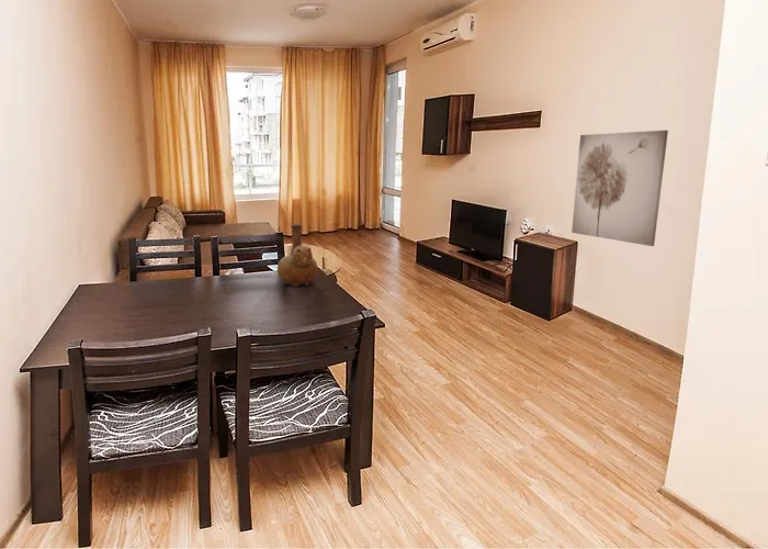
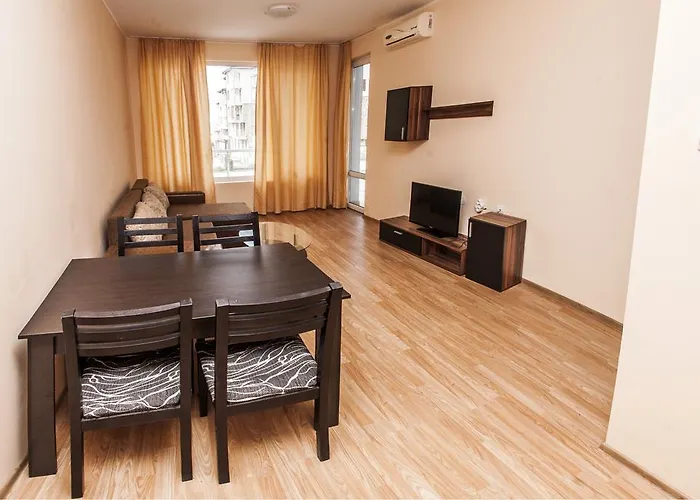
- wall art (614, 187)
- vase (298, 254)
